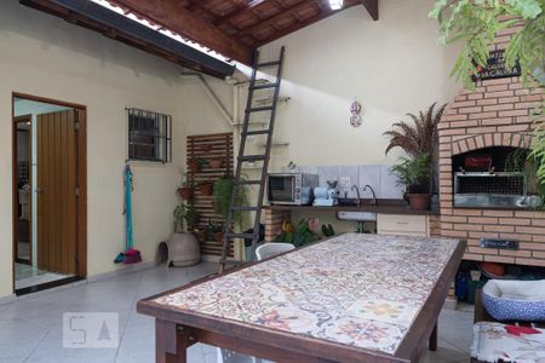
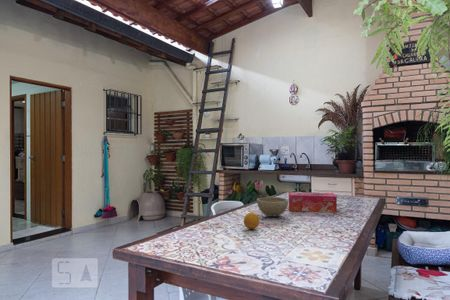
+ bowl (272, 207)
+ fruit (251, 220)
+ tissue box (311, 201)
